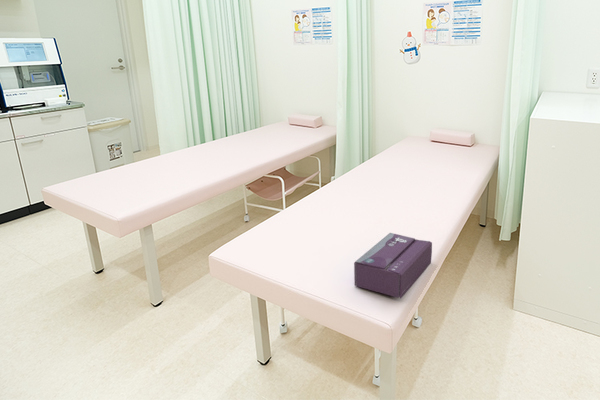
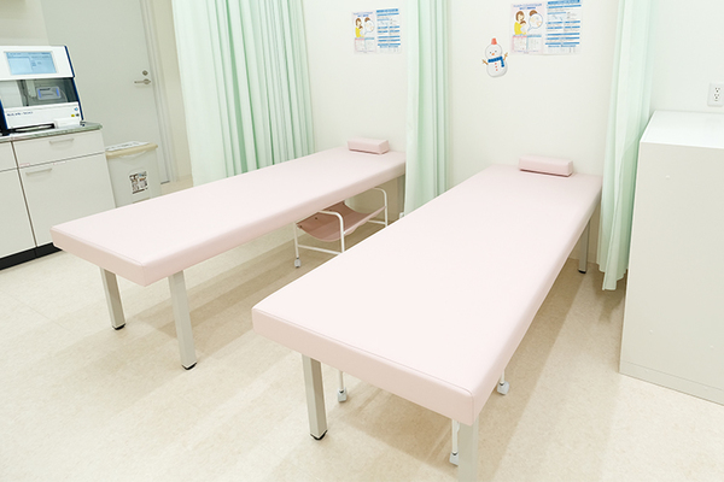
- tissue box (394, 262)
